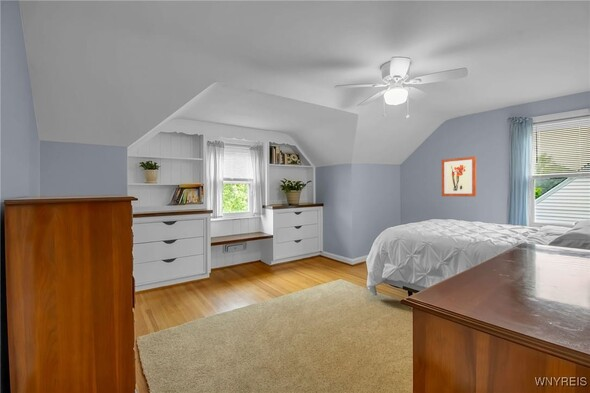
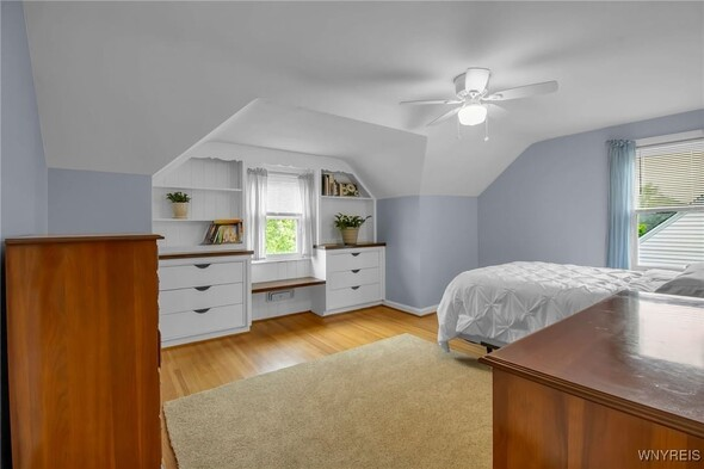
- wall art (458, 177)
